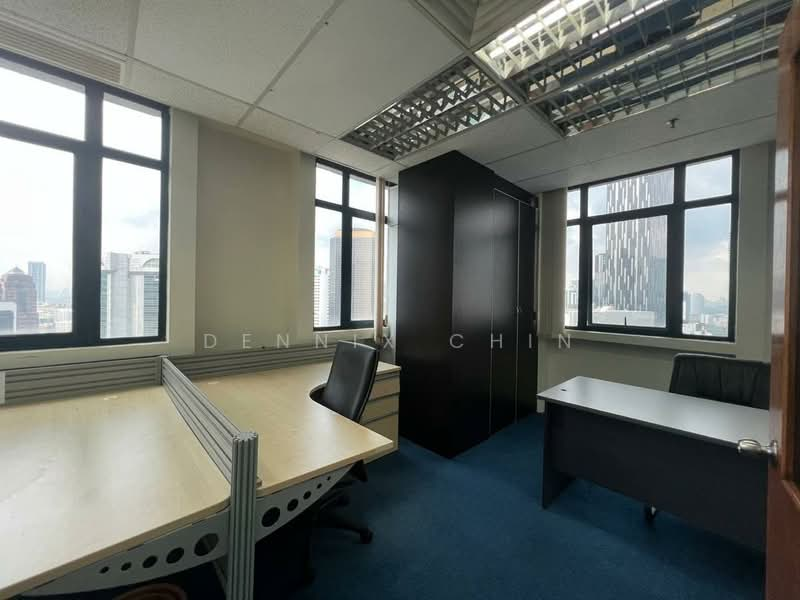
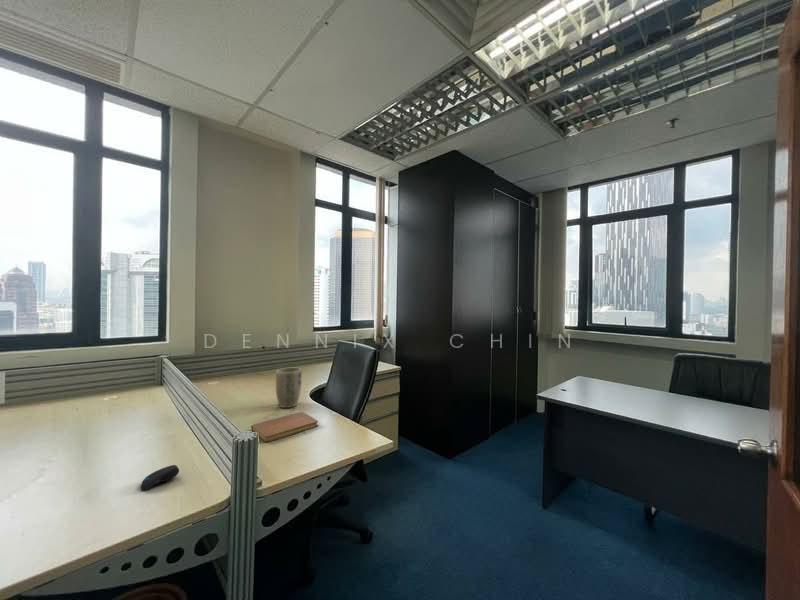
+ notebook (285, 425)
+ computer mouse (160, 476)
+ plant pot (288, 387)
